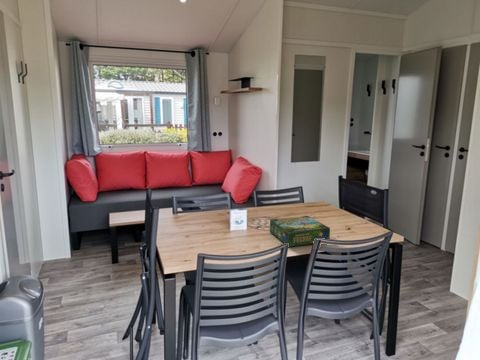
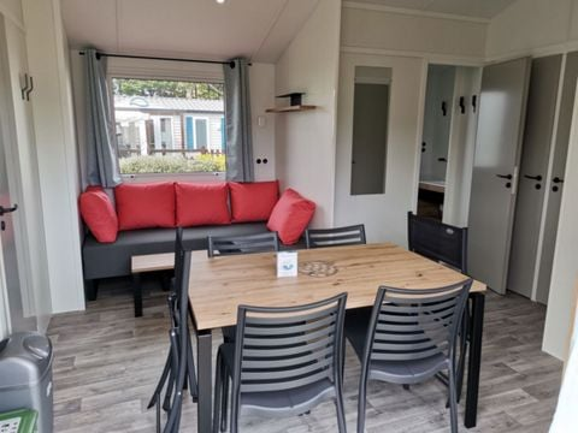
- board game (298, 230)
